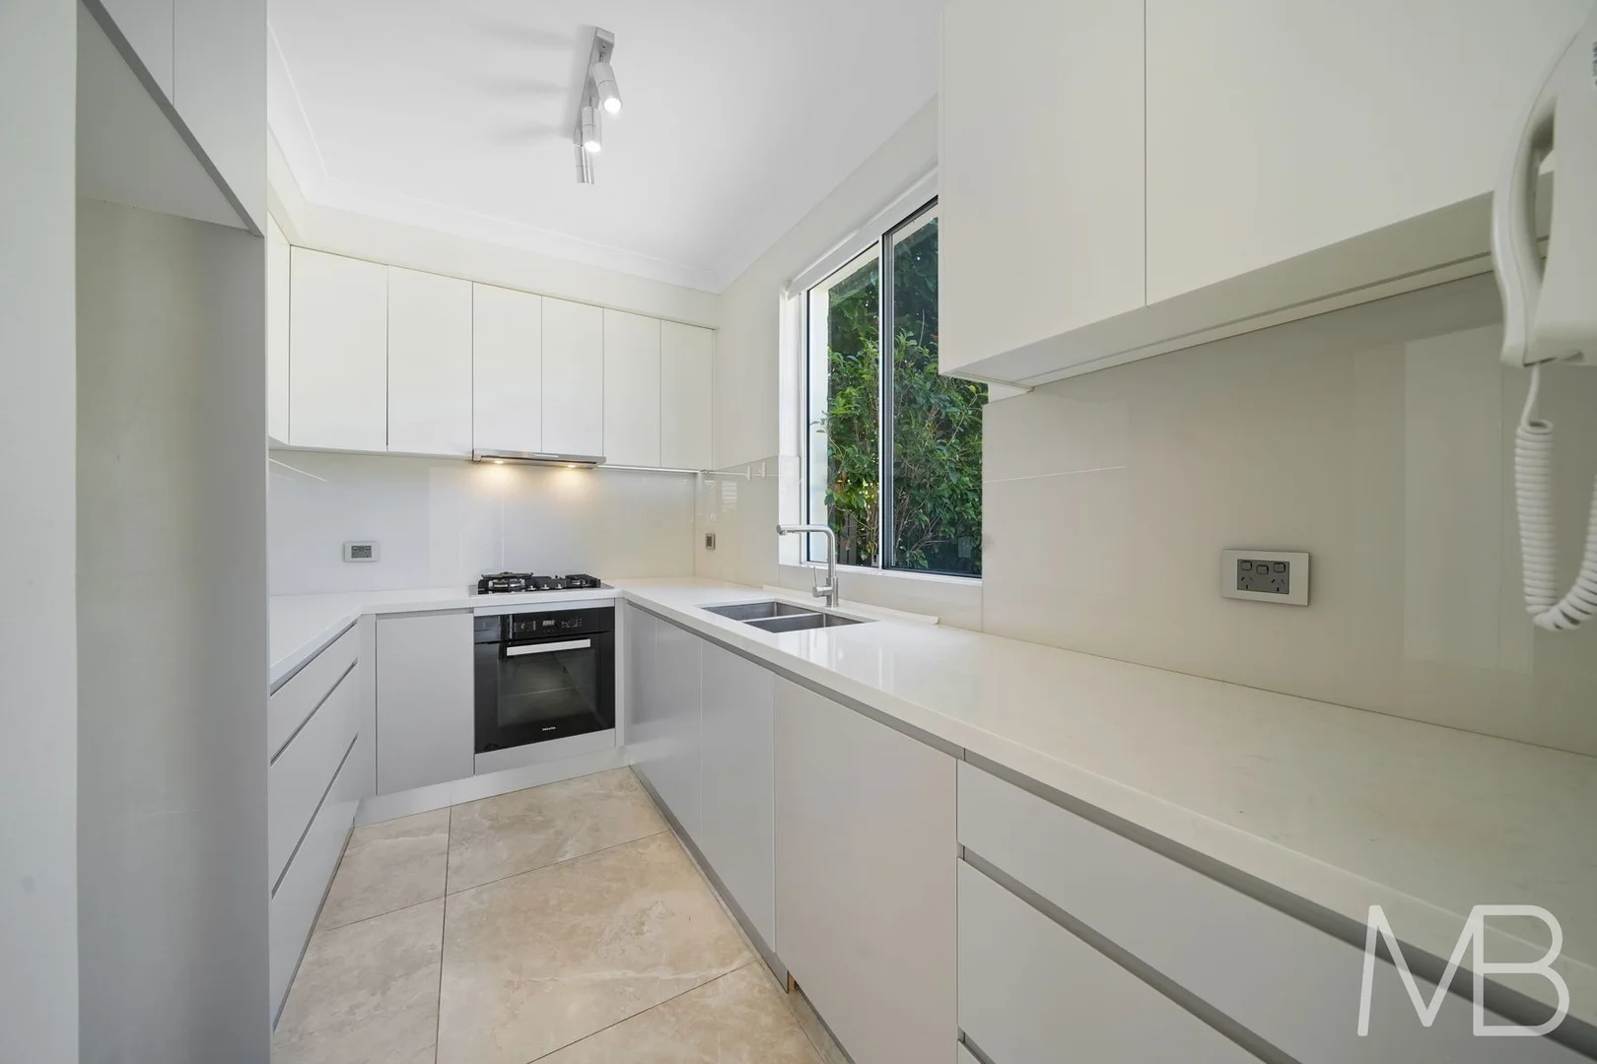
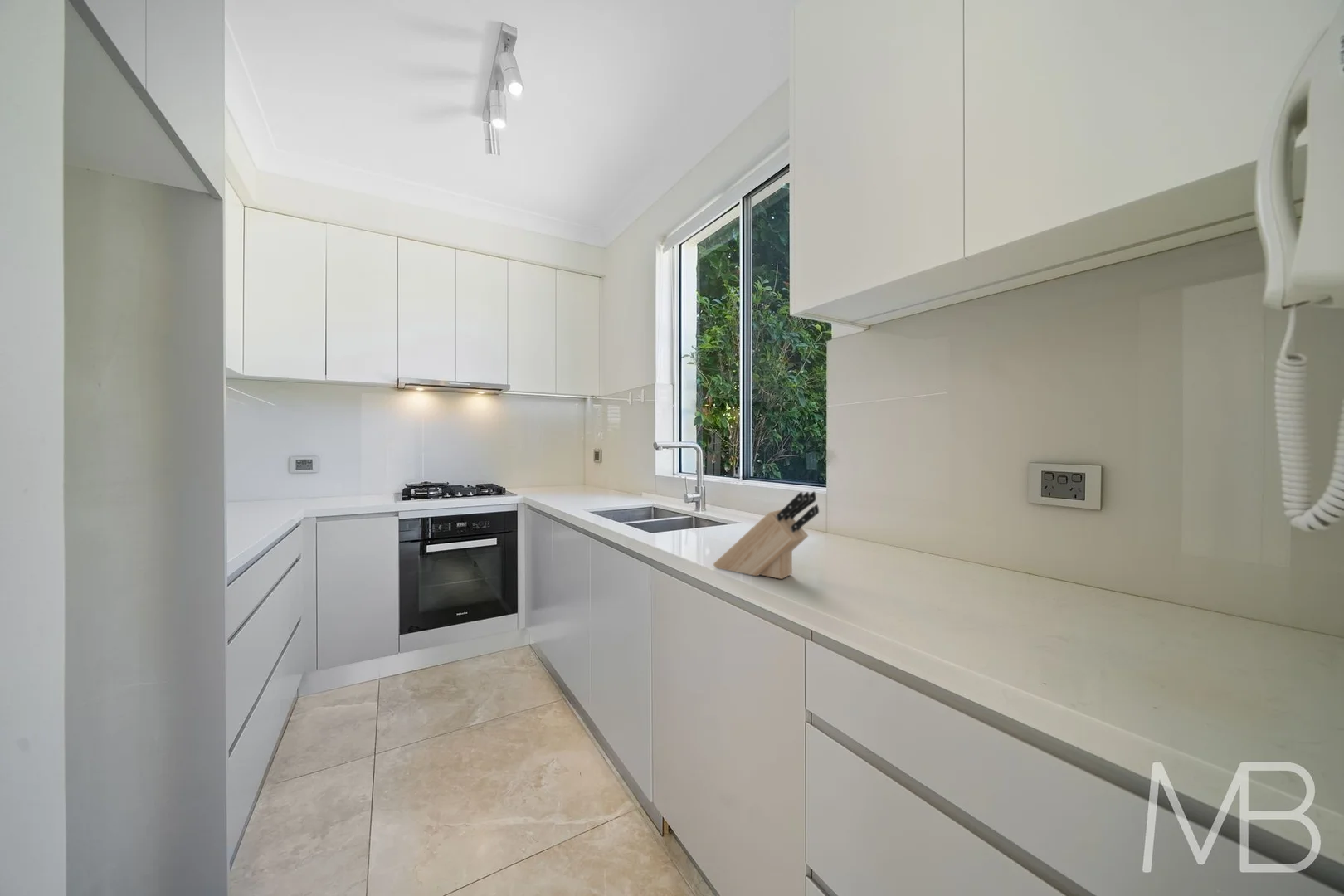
+ knife block (766, 530)
